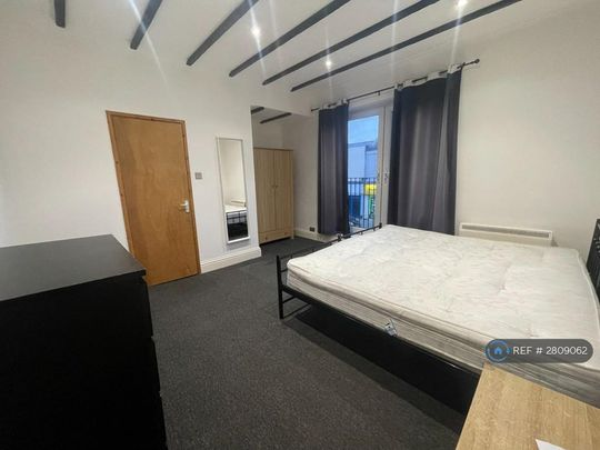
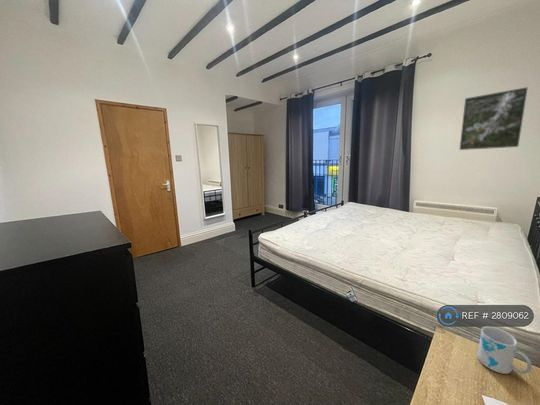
+ mug (504, 354)
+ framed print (490, 121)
